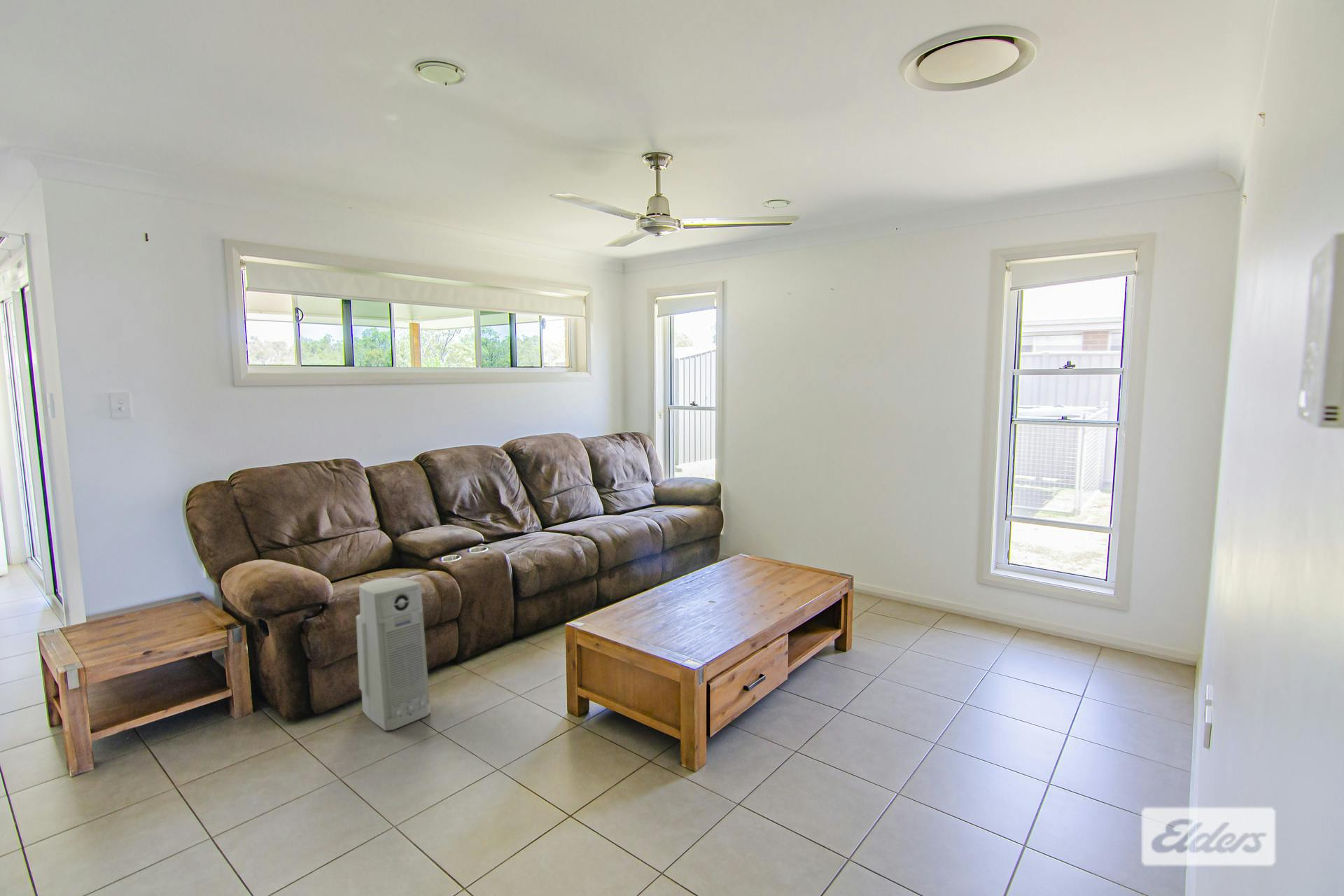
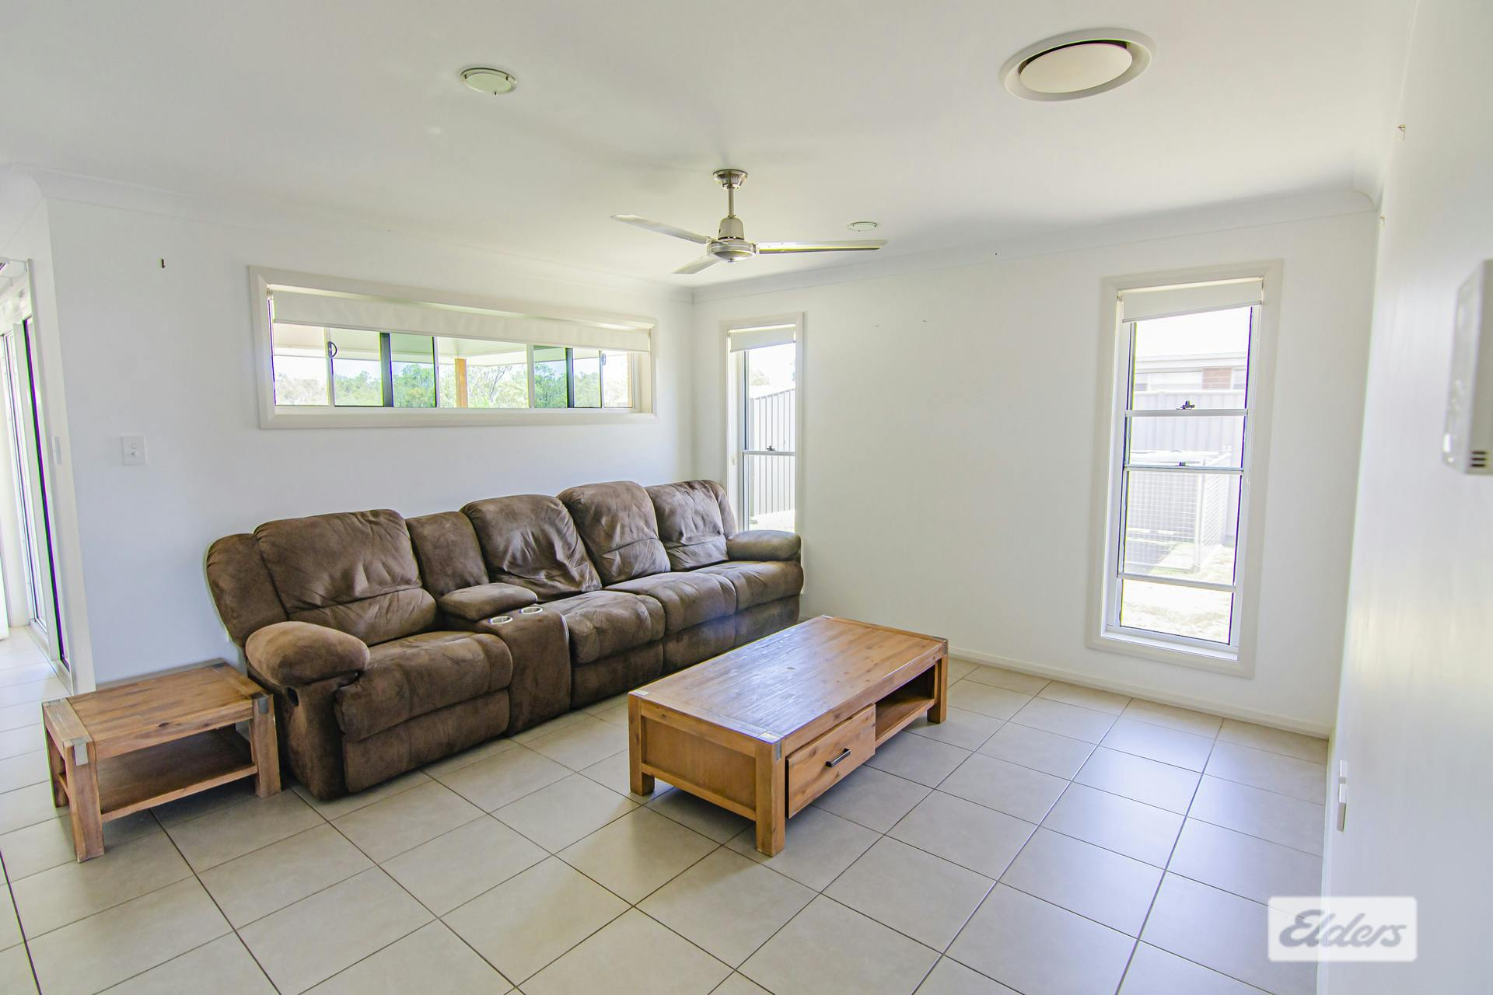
- air purifier (390, 648)
